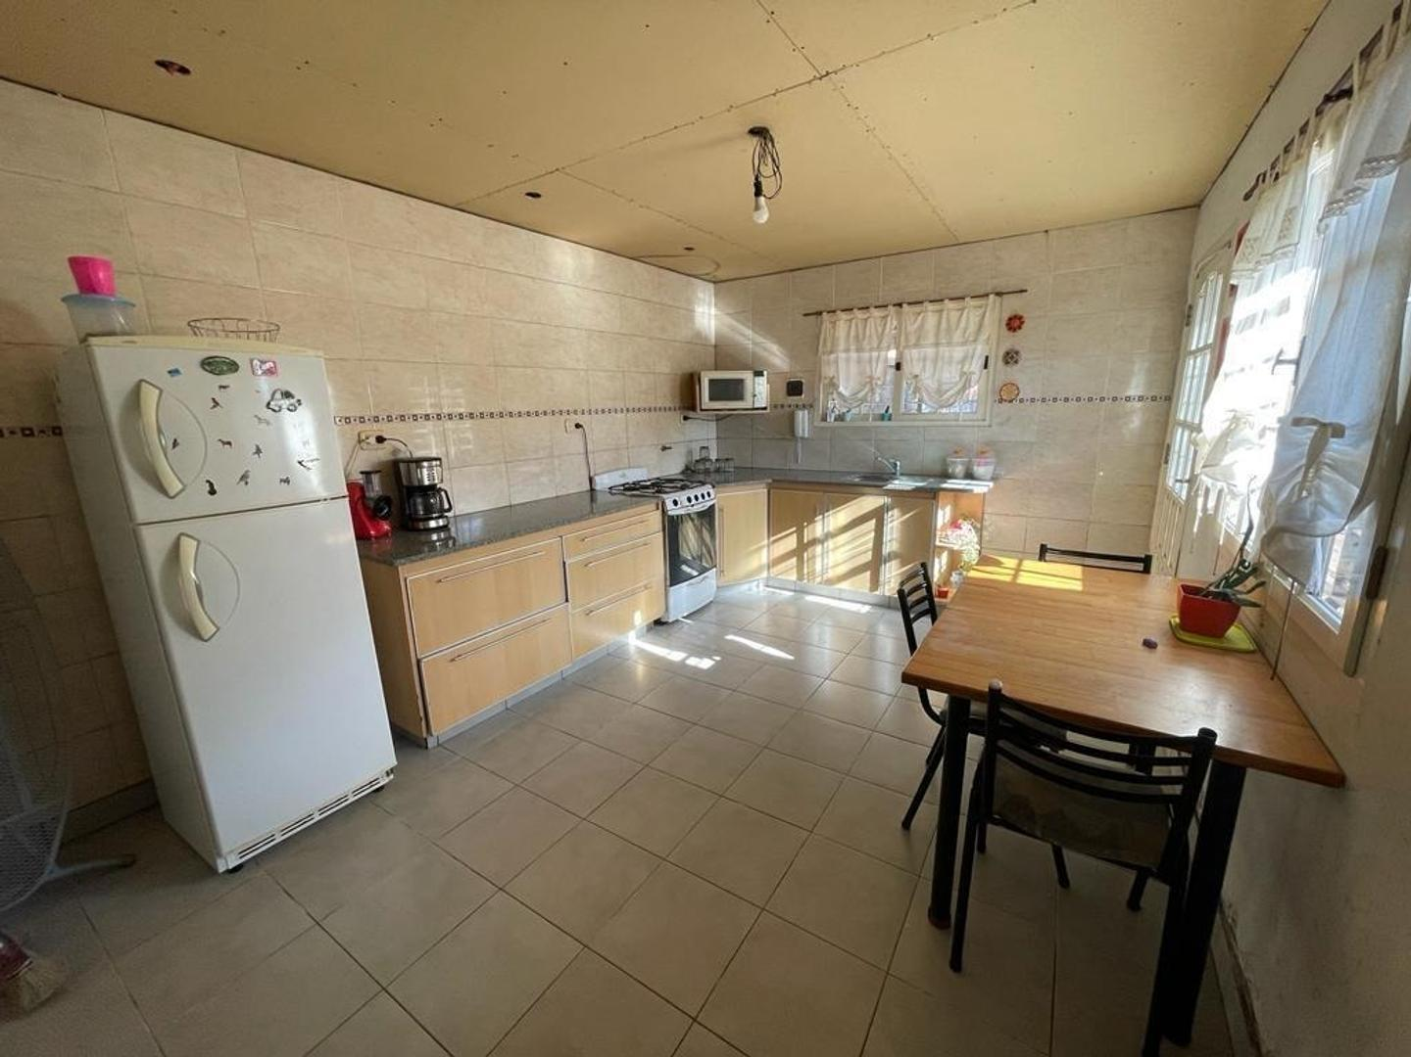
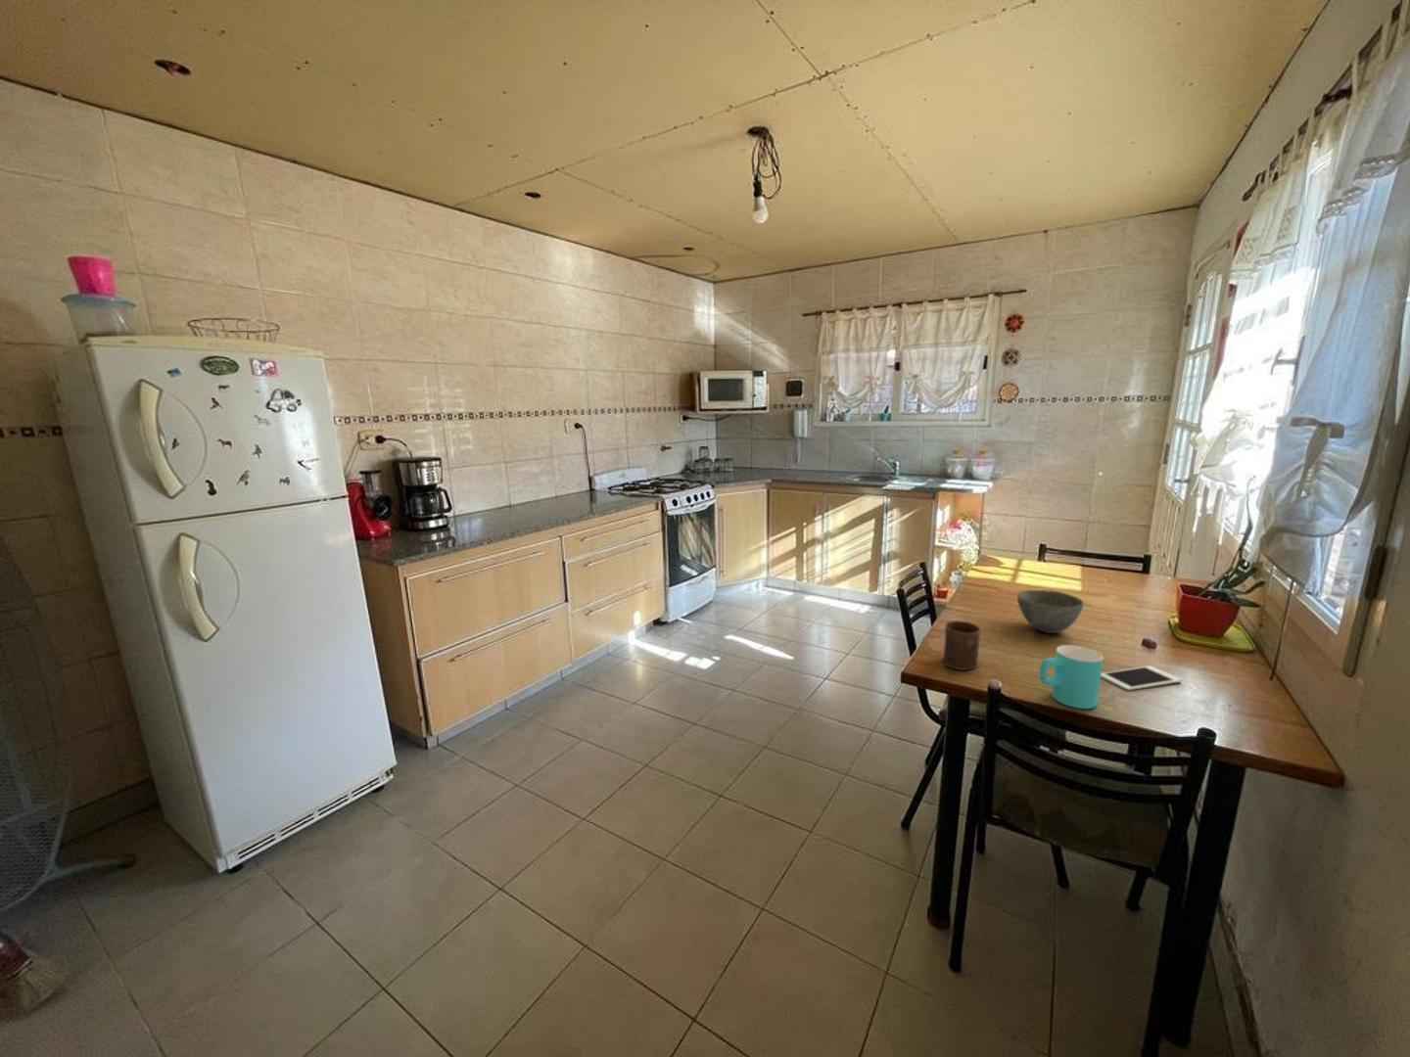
+ cup (1067, 674)
+ cell phone (1139, 677)
+ cup (960, 645)
+ bowl (1048, 613)
